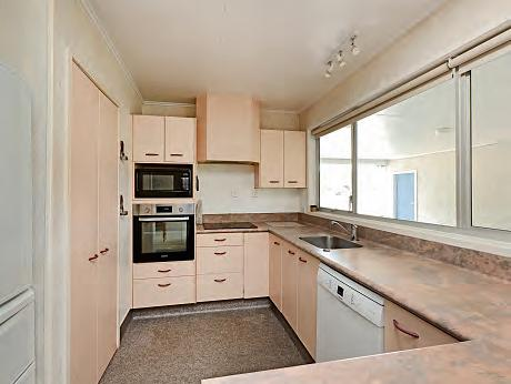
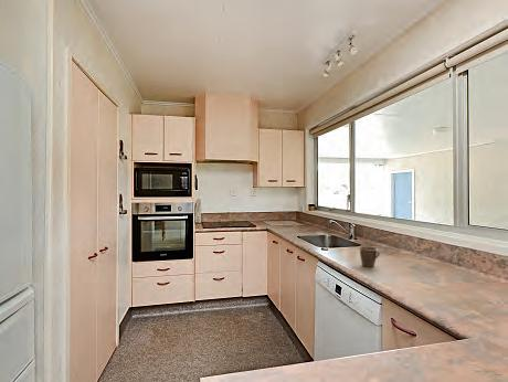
+ mug (369, 256)
